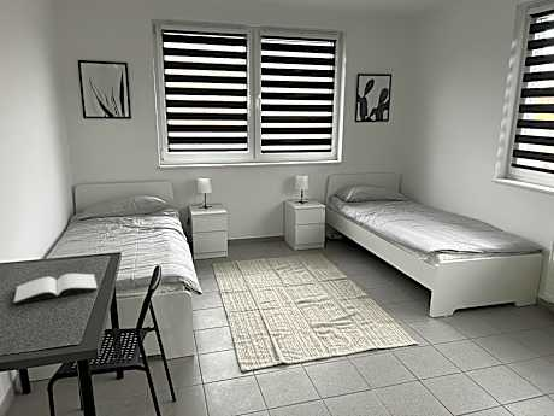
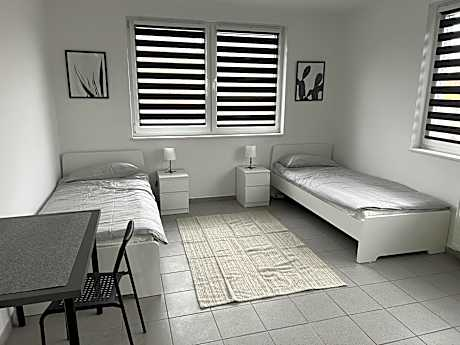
- book (57, 286)
